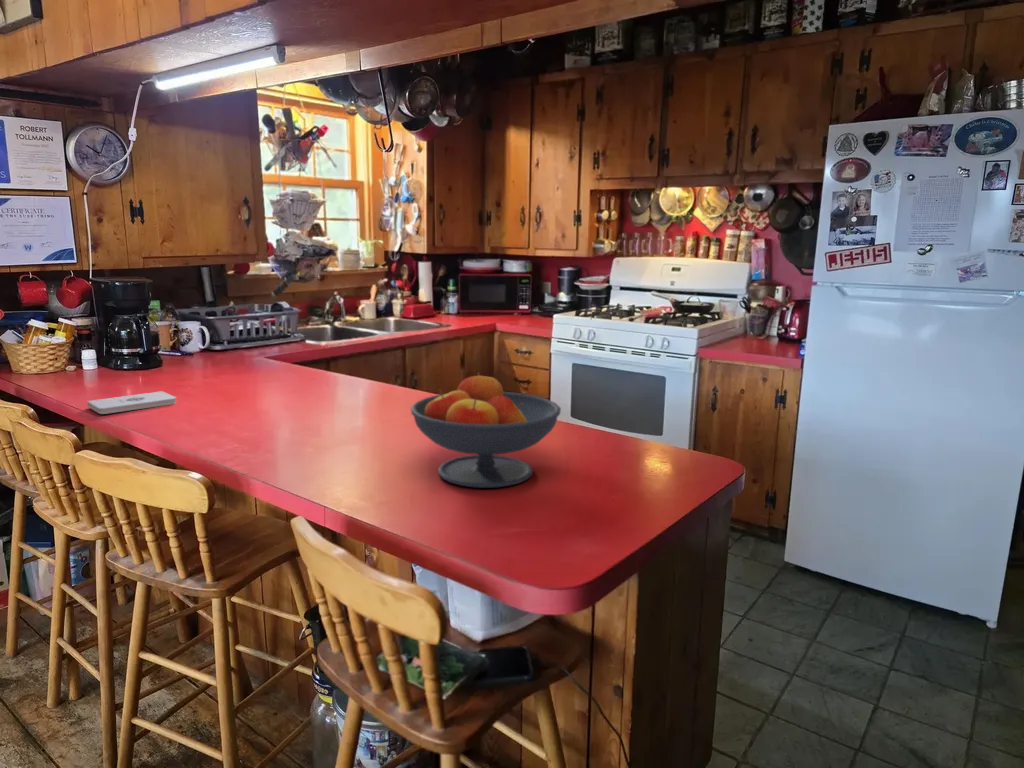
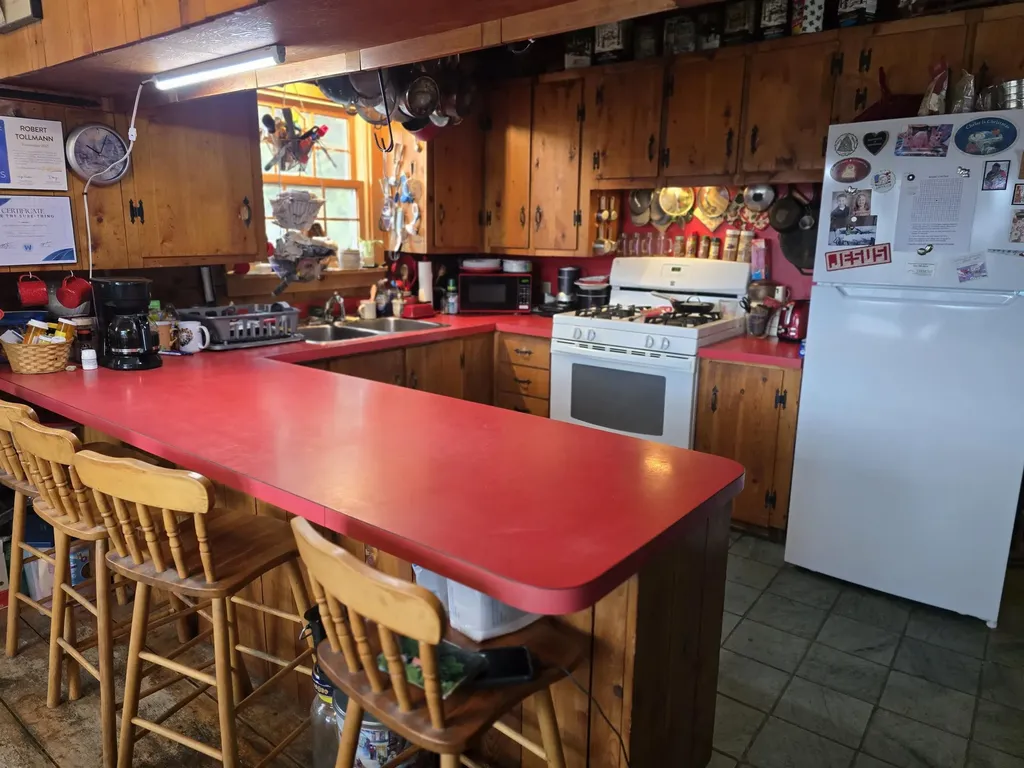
- fruit bowl (485, 428)
- notepad (133, 402)
